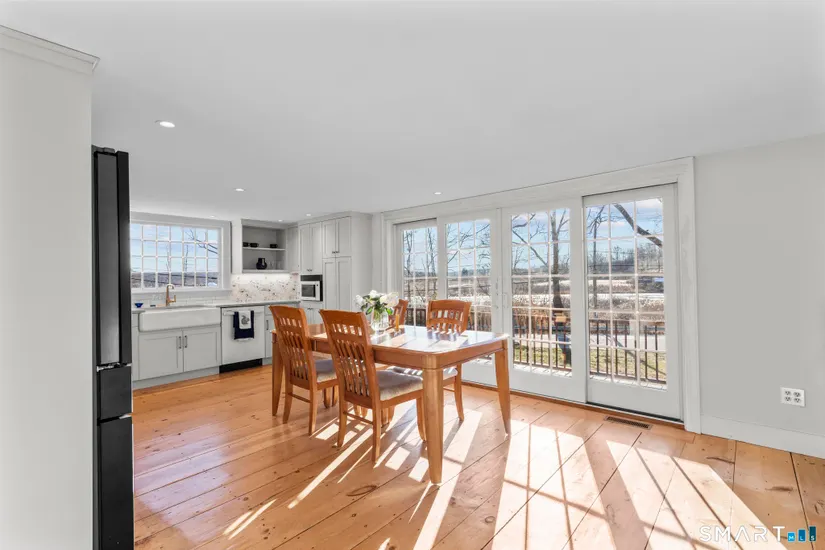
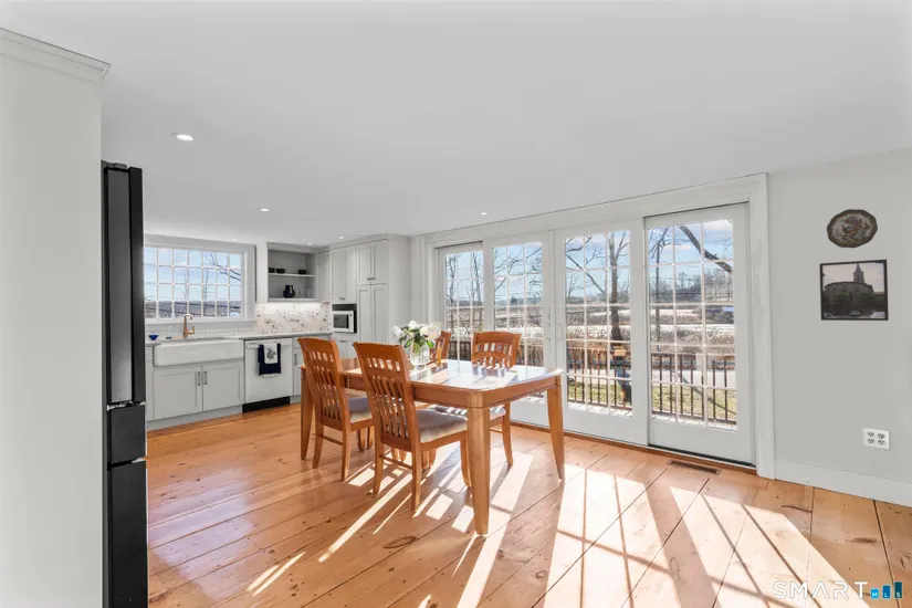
+ decorative plate (851, 228)
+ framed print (852, 291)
